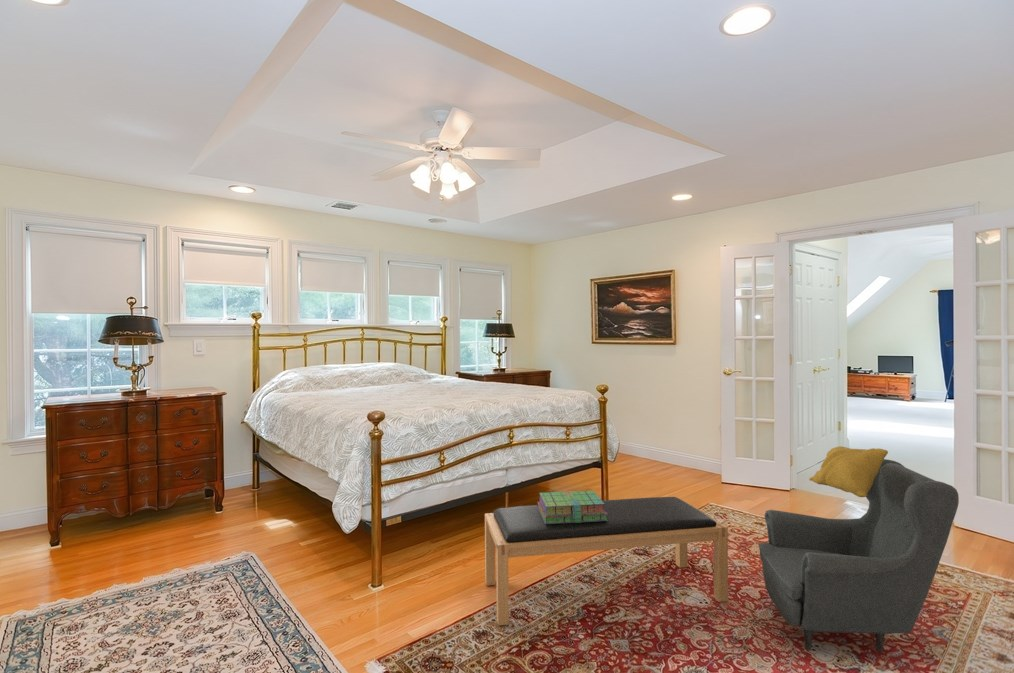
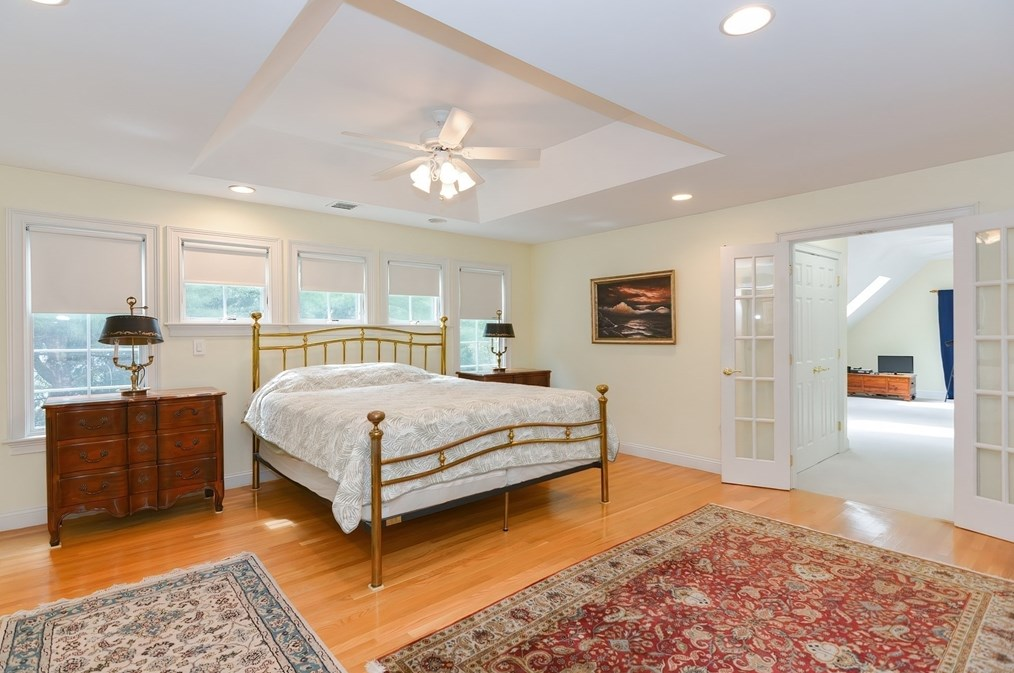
- bench (601, 549)
- armchair (848, 539)
- stack of books (570, 505)
